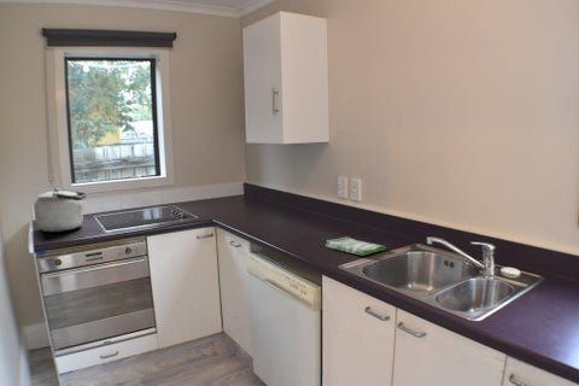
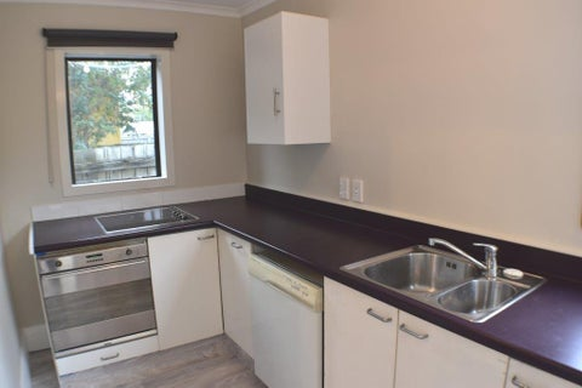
- kettle (62, 207)
- dish towel (355, 244)
